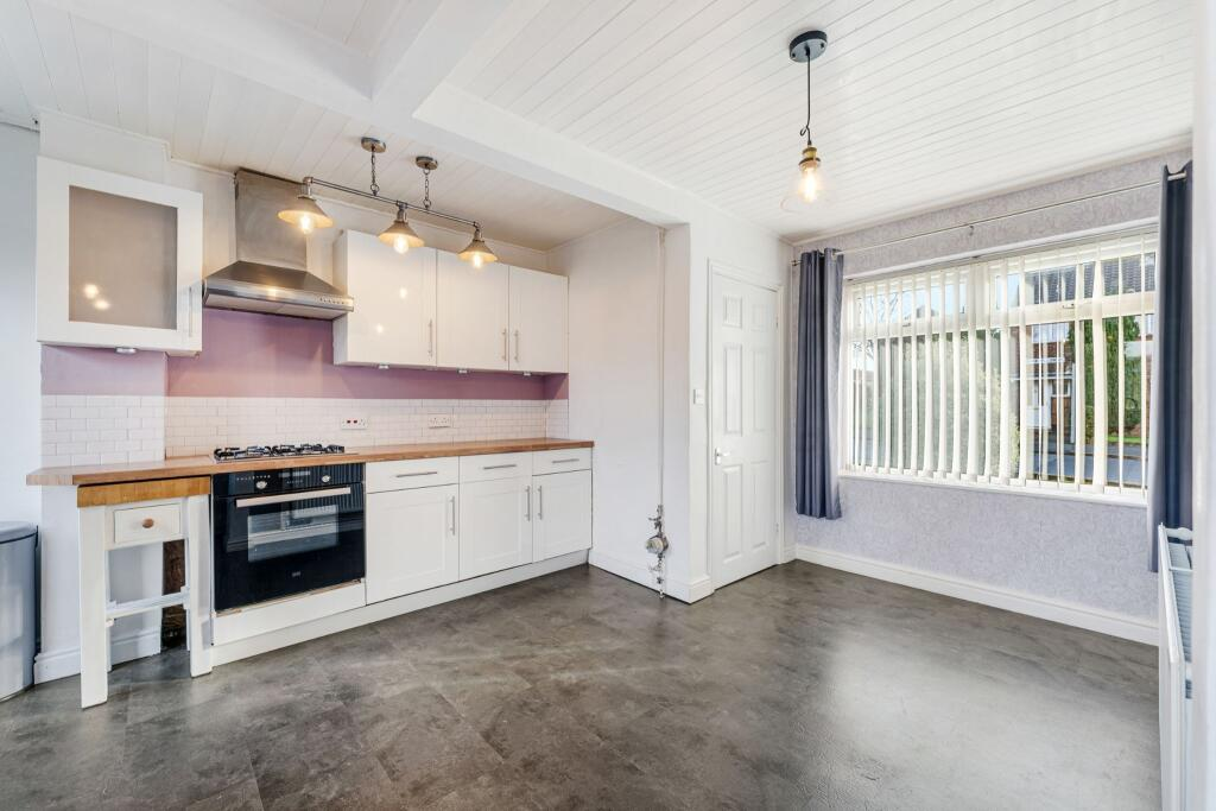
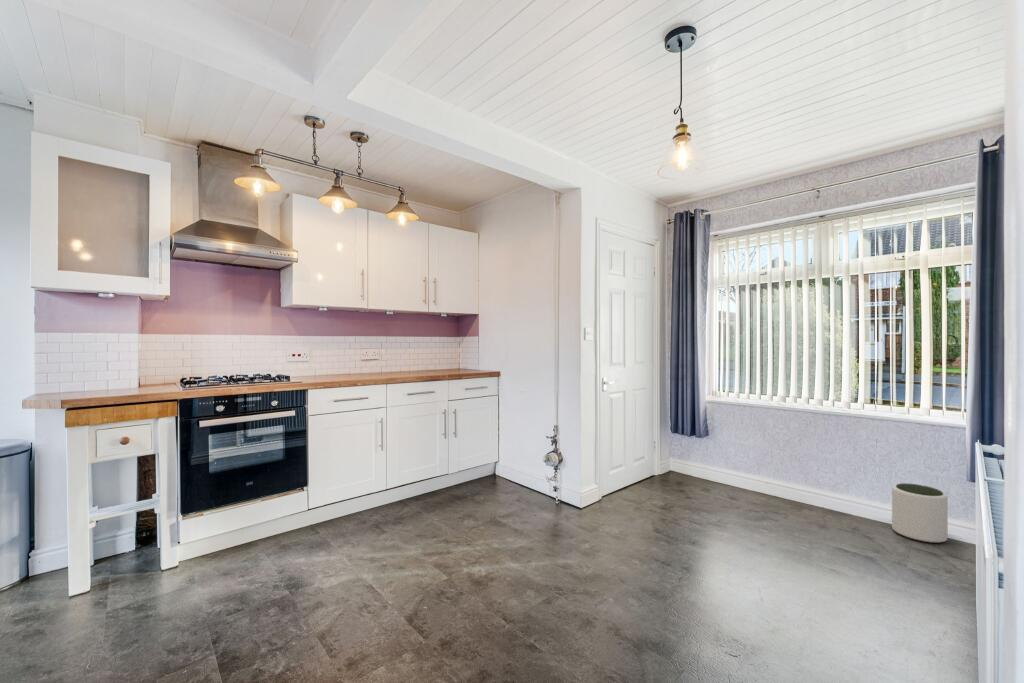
+ plant pot (918, 512)
